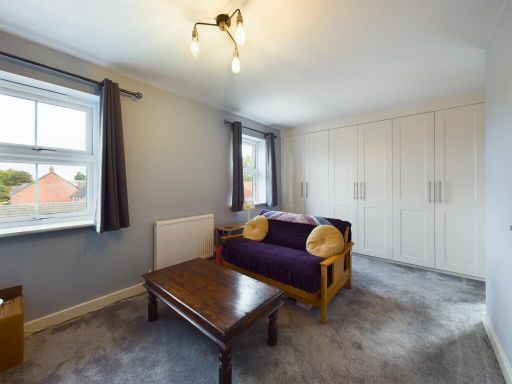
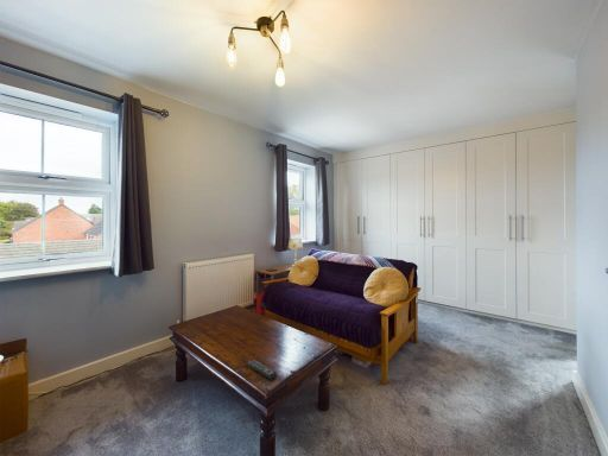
+ remote control (260, 368)
